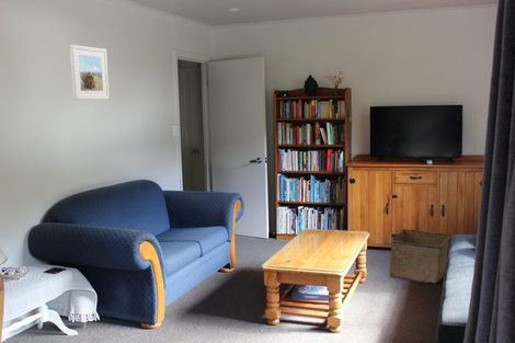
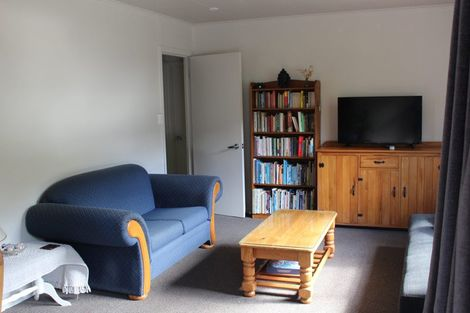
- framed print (90, 73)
- storage bin (419, 254)
